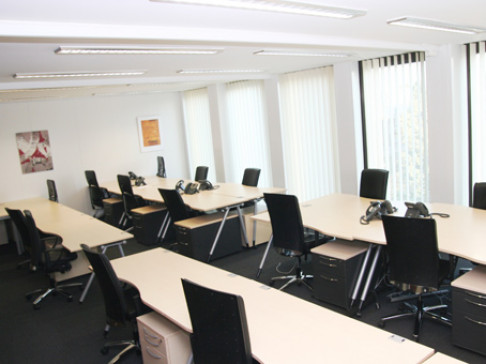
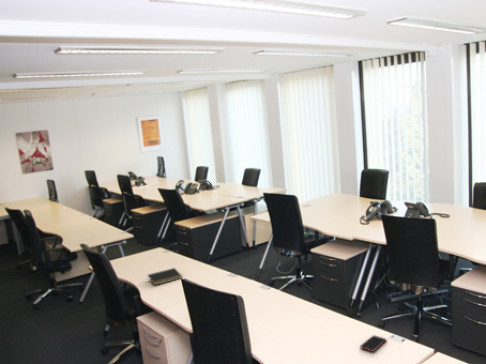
+ notepad (165, 276)
+ cell phone (373, 343)
